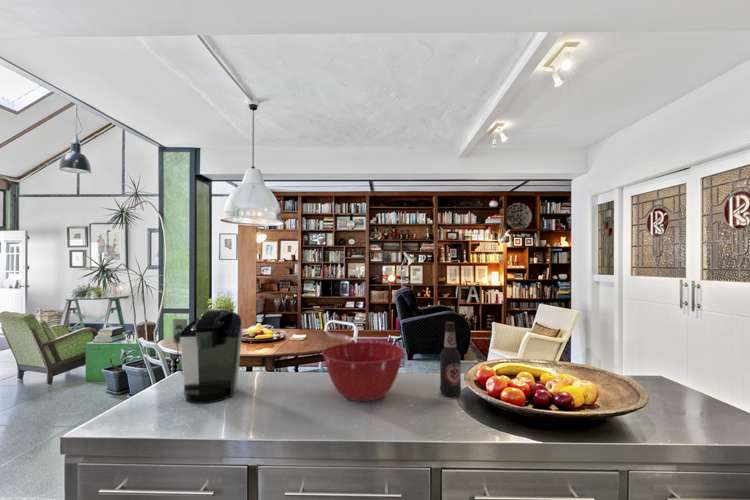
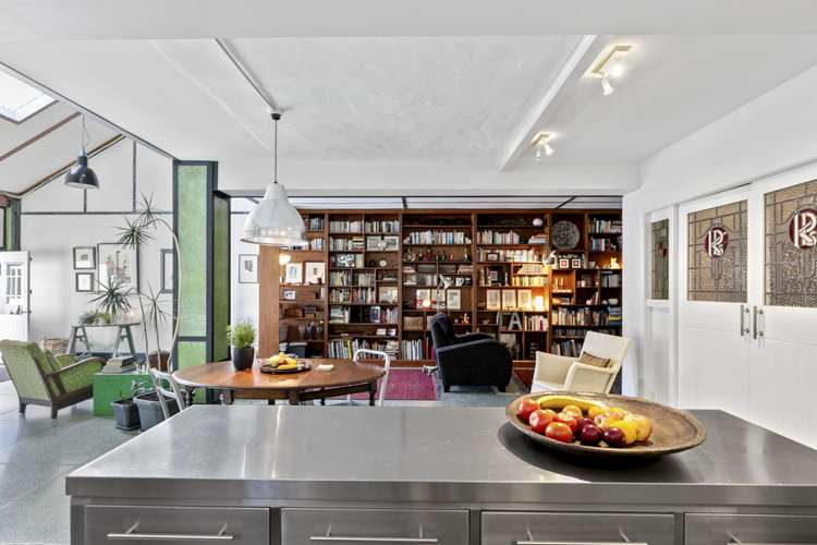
- bottle (450, 358)
- coffee maker (198, 350)
- mixing bowl (363, 372)
